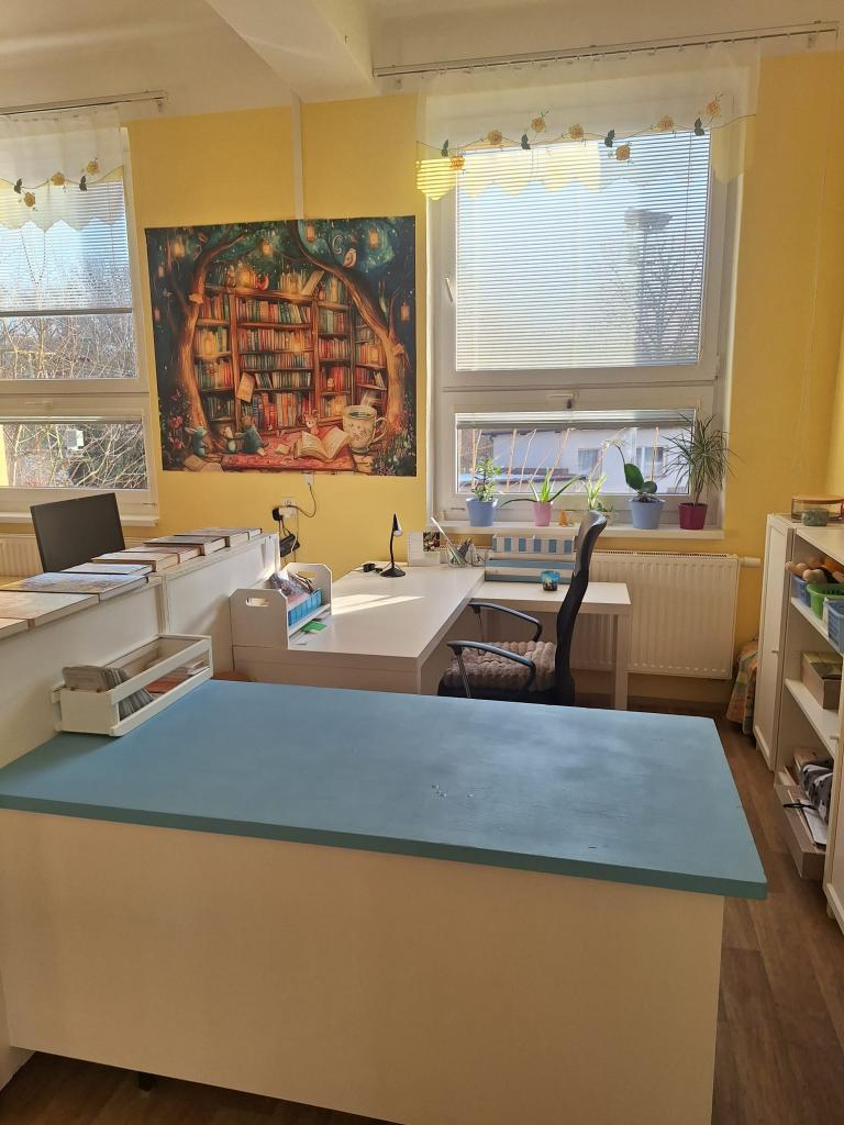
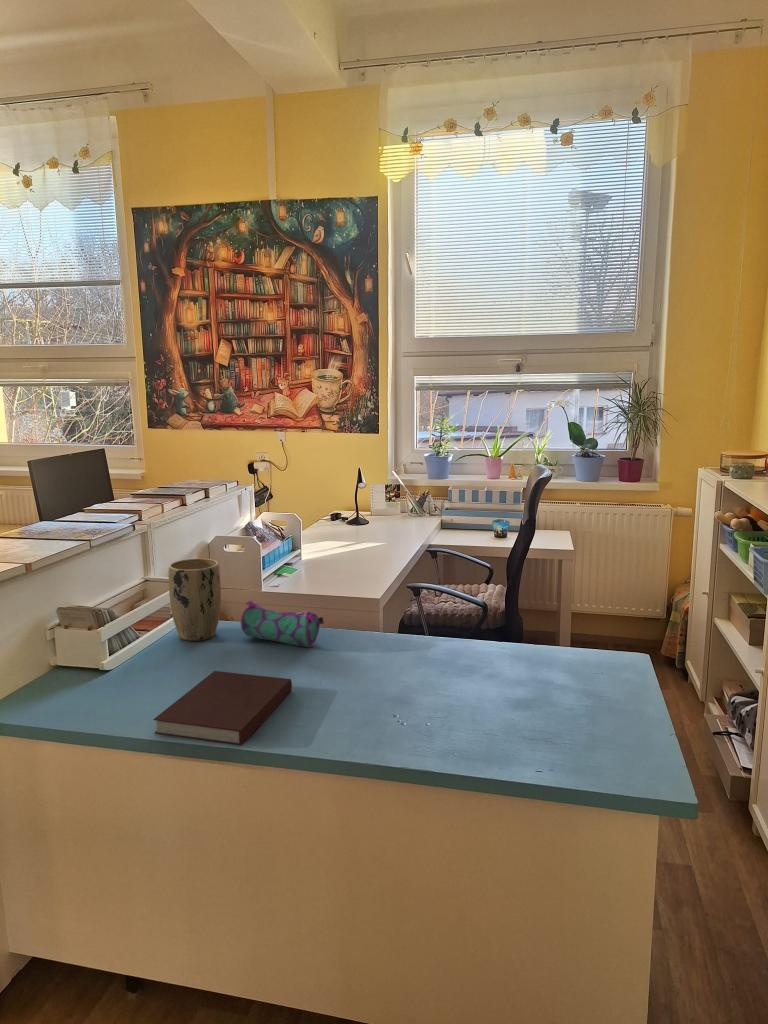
+ pencil case (280, 623)
+ notebook (227, 704)
+ plant pot (195, 599)
